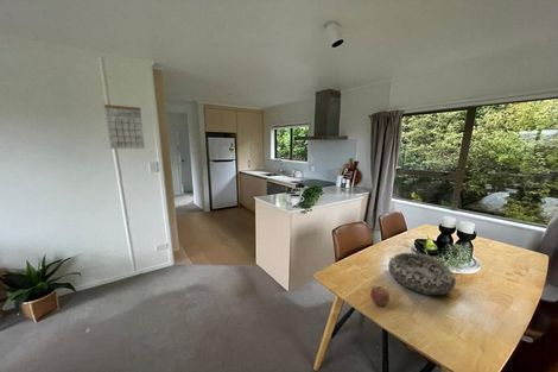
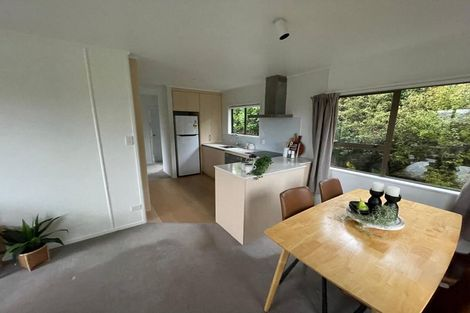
- calendar (125, 122)
- apple (380, 295)
- decorative bowl (419, 272)
